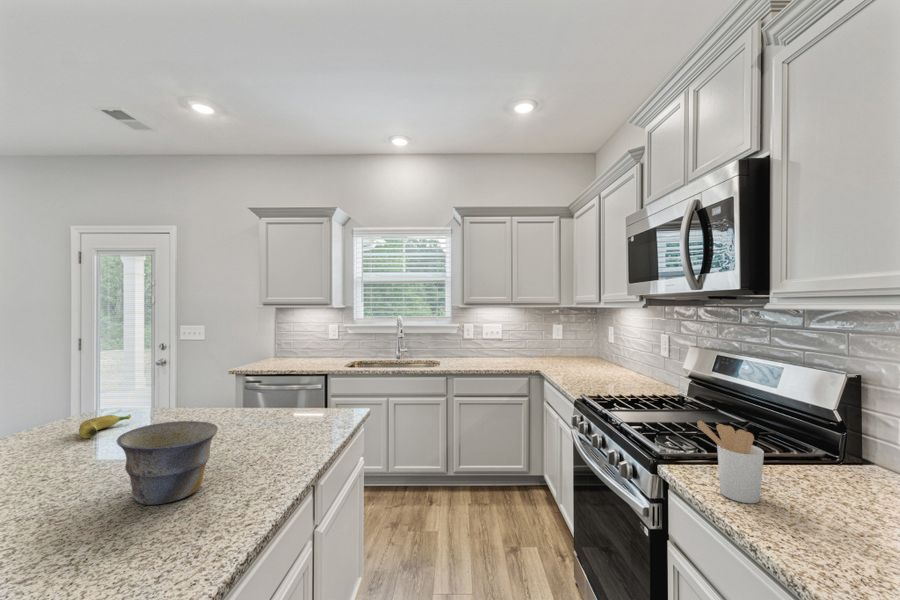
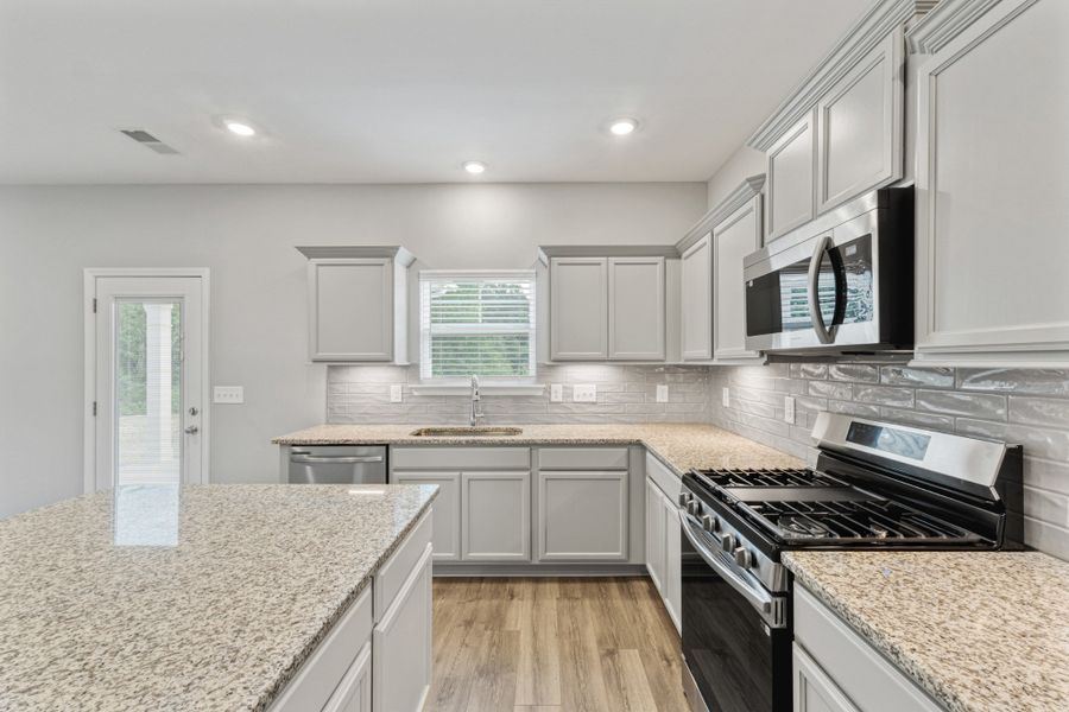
- banana (106, 424)
- bowl (169, 462)
- utensil holder (727, 458)
